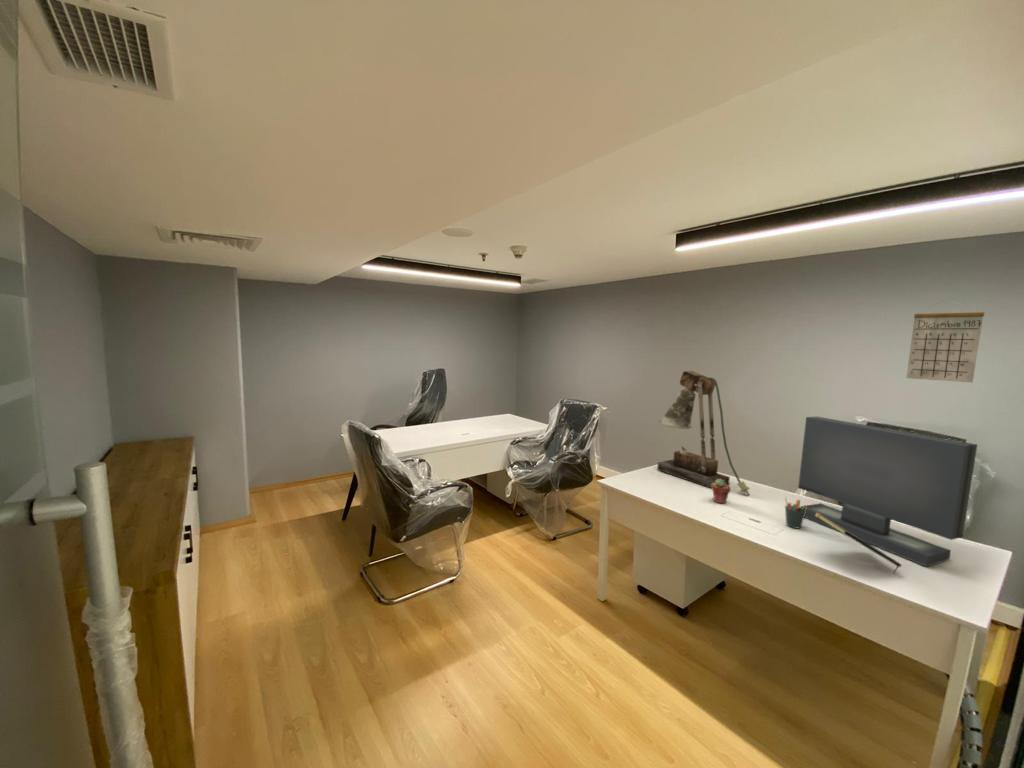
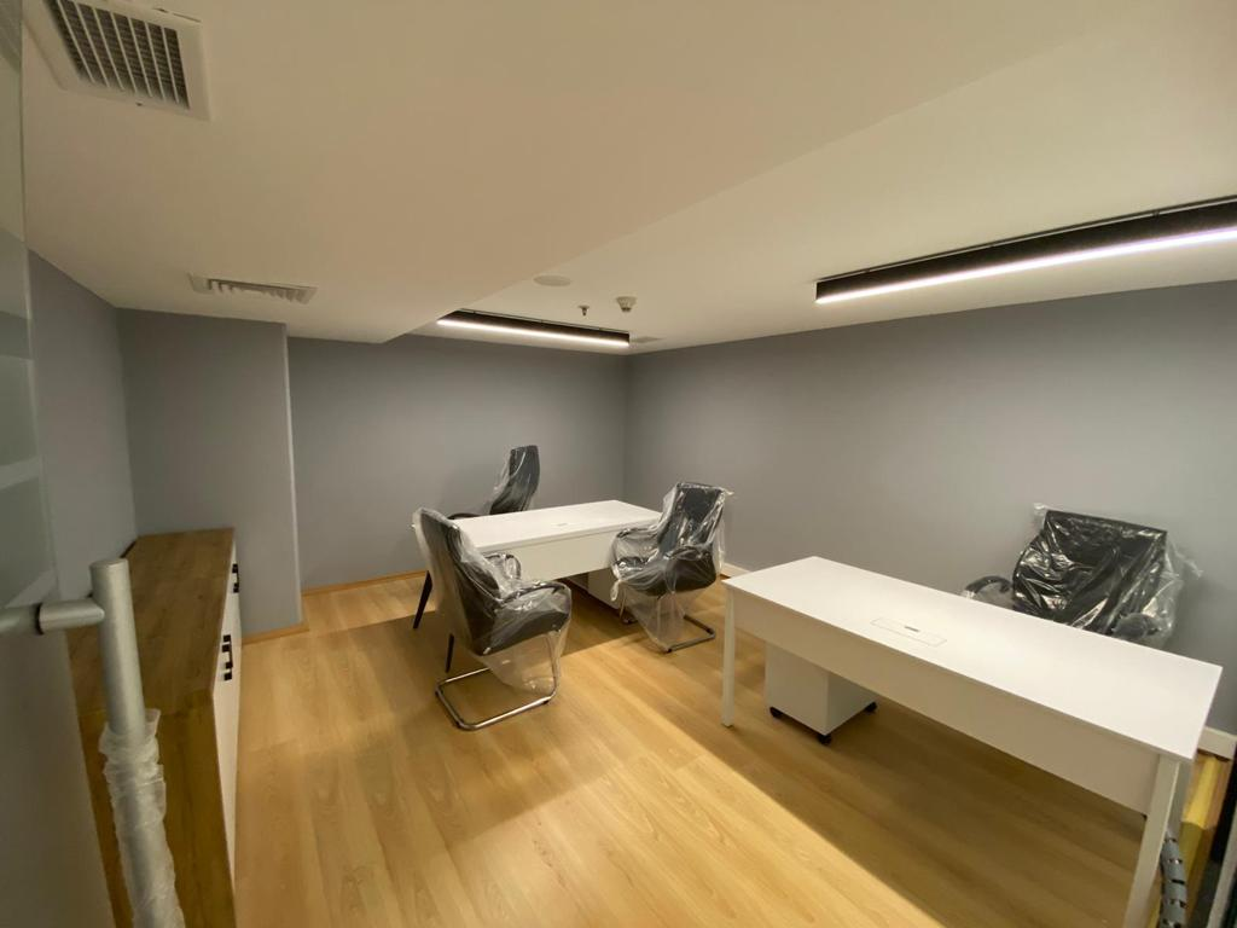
- calendar (944, 339)
- potted succulent (720, 490)
- pen holder (795, 512)
- notepad (856, 541)
- monitor (872, 482)
- desk lamp (703, 426)
